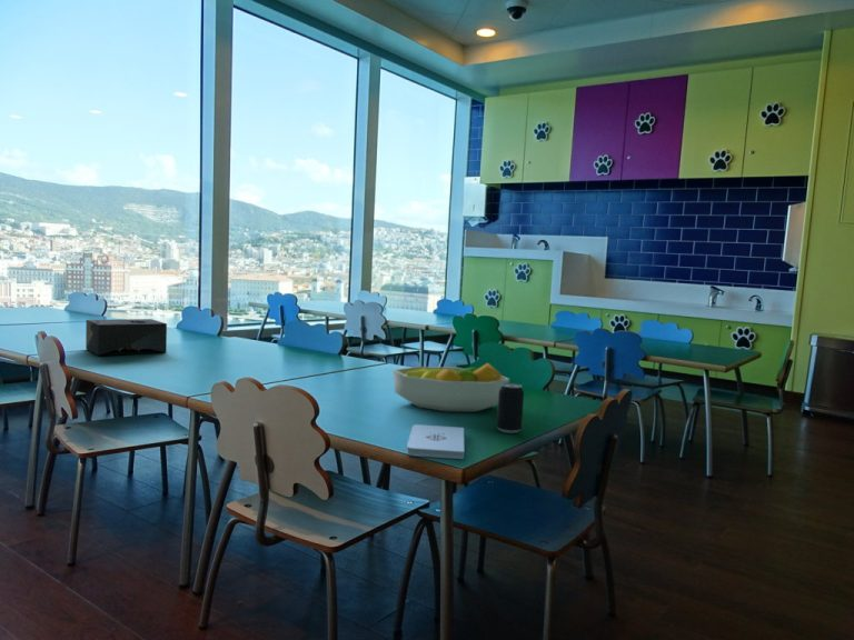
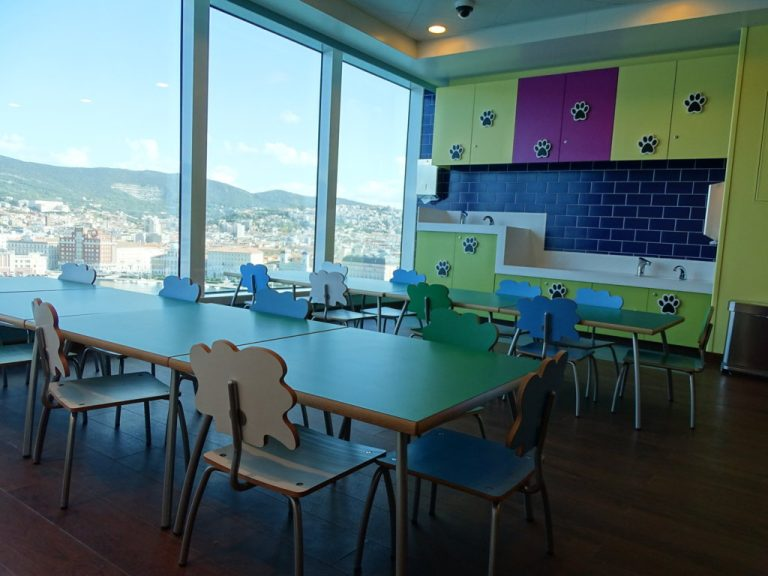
- fruit bowl (449, 382)
- box (126, 336)
- notepad (436, 440)
- beverage can (509, 408)
